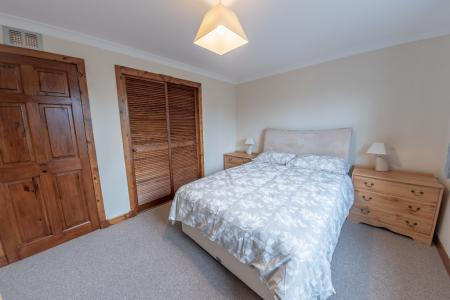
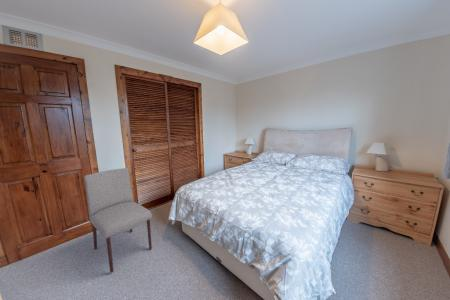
+ chair (119, 213)
